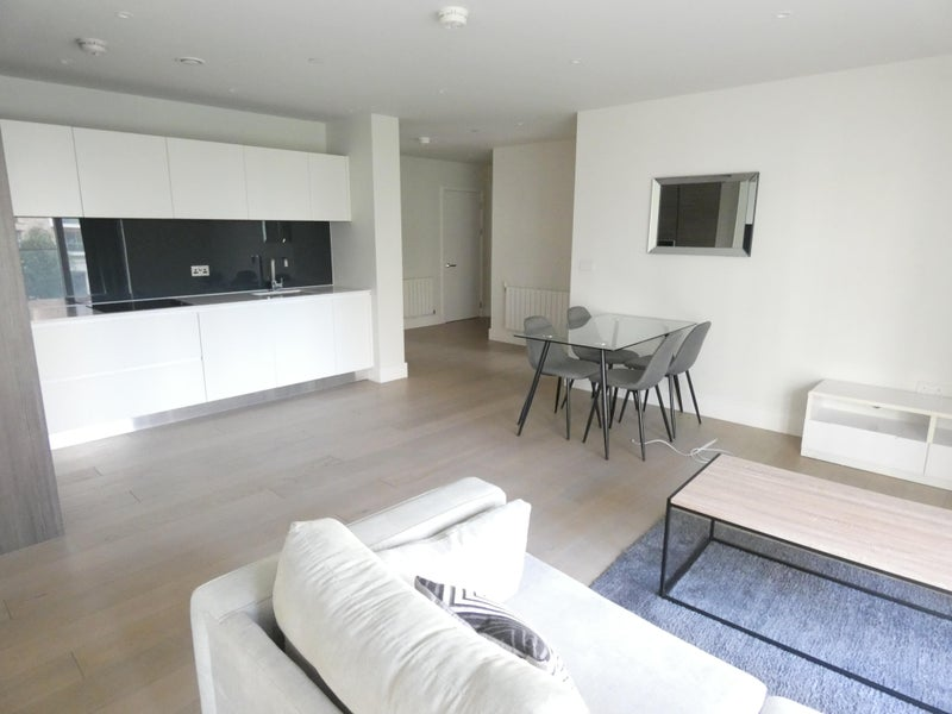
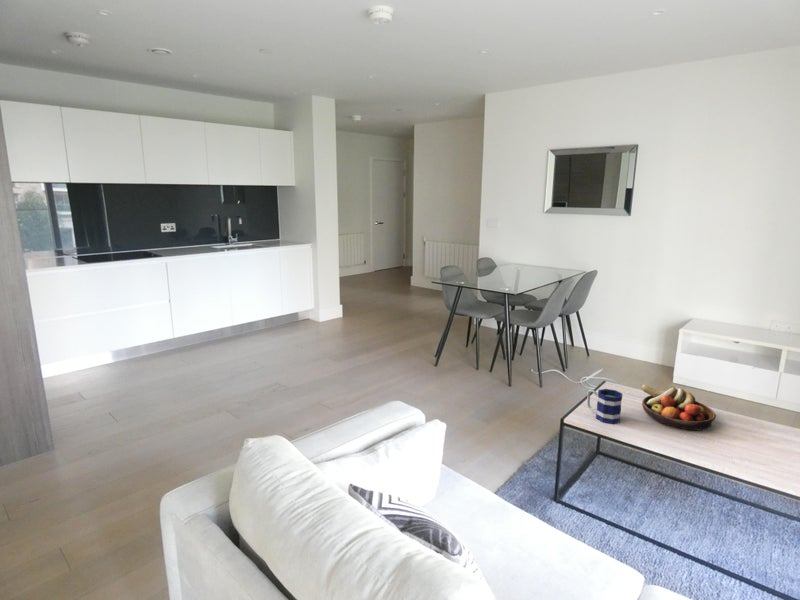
+ fruit bowl (677, 404)
+ mug (603, 404)
